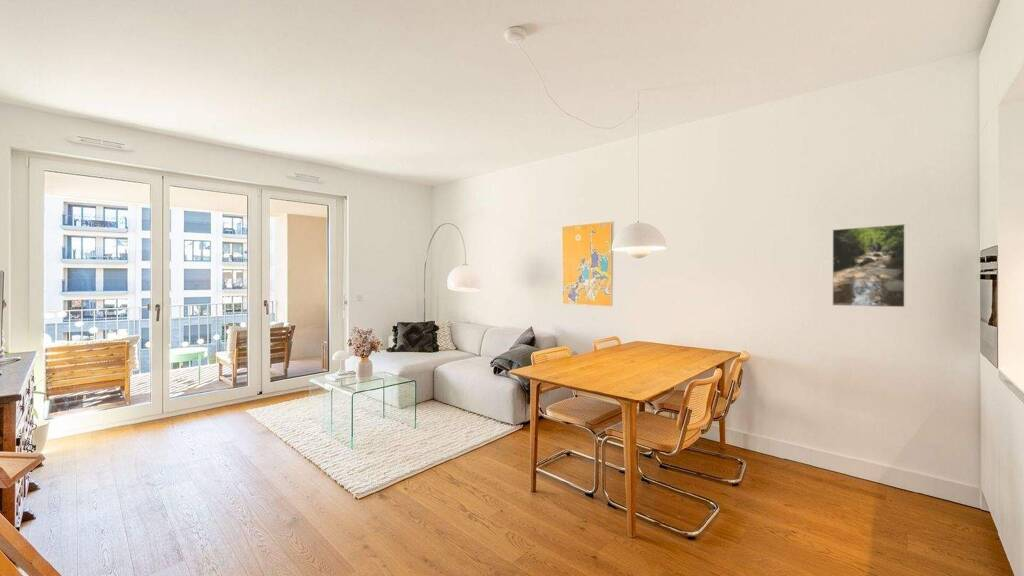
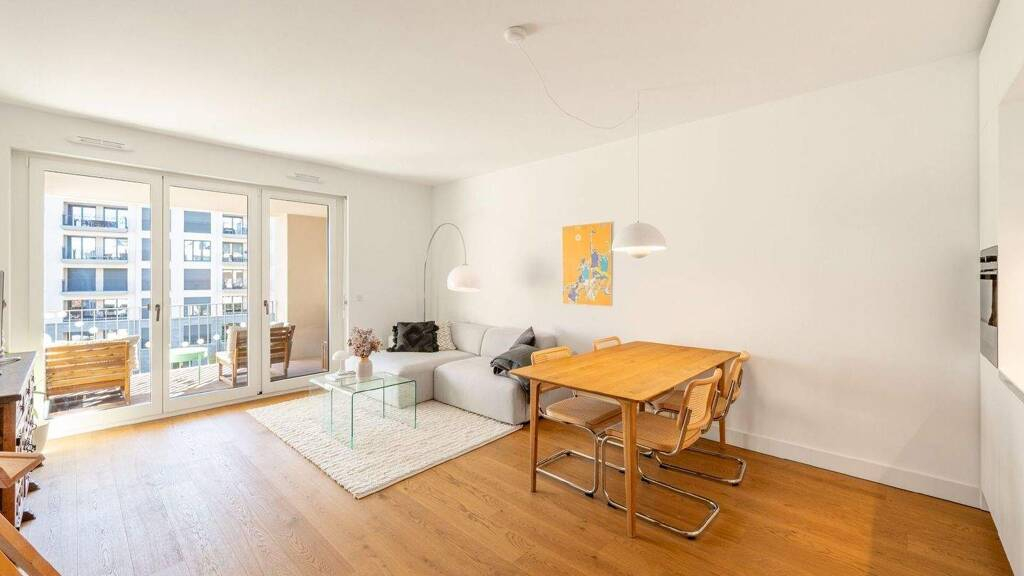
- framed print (867, 266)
